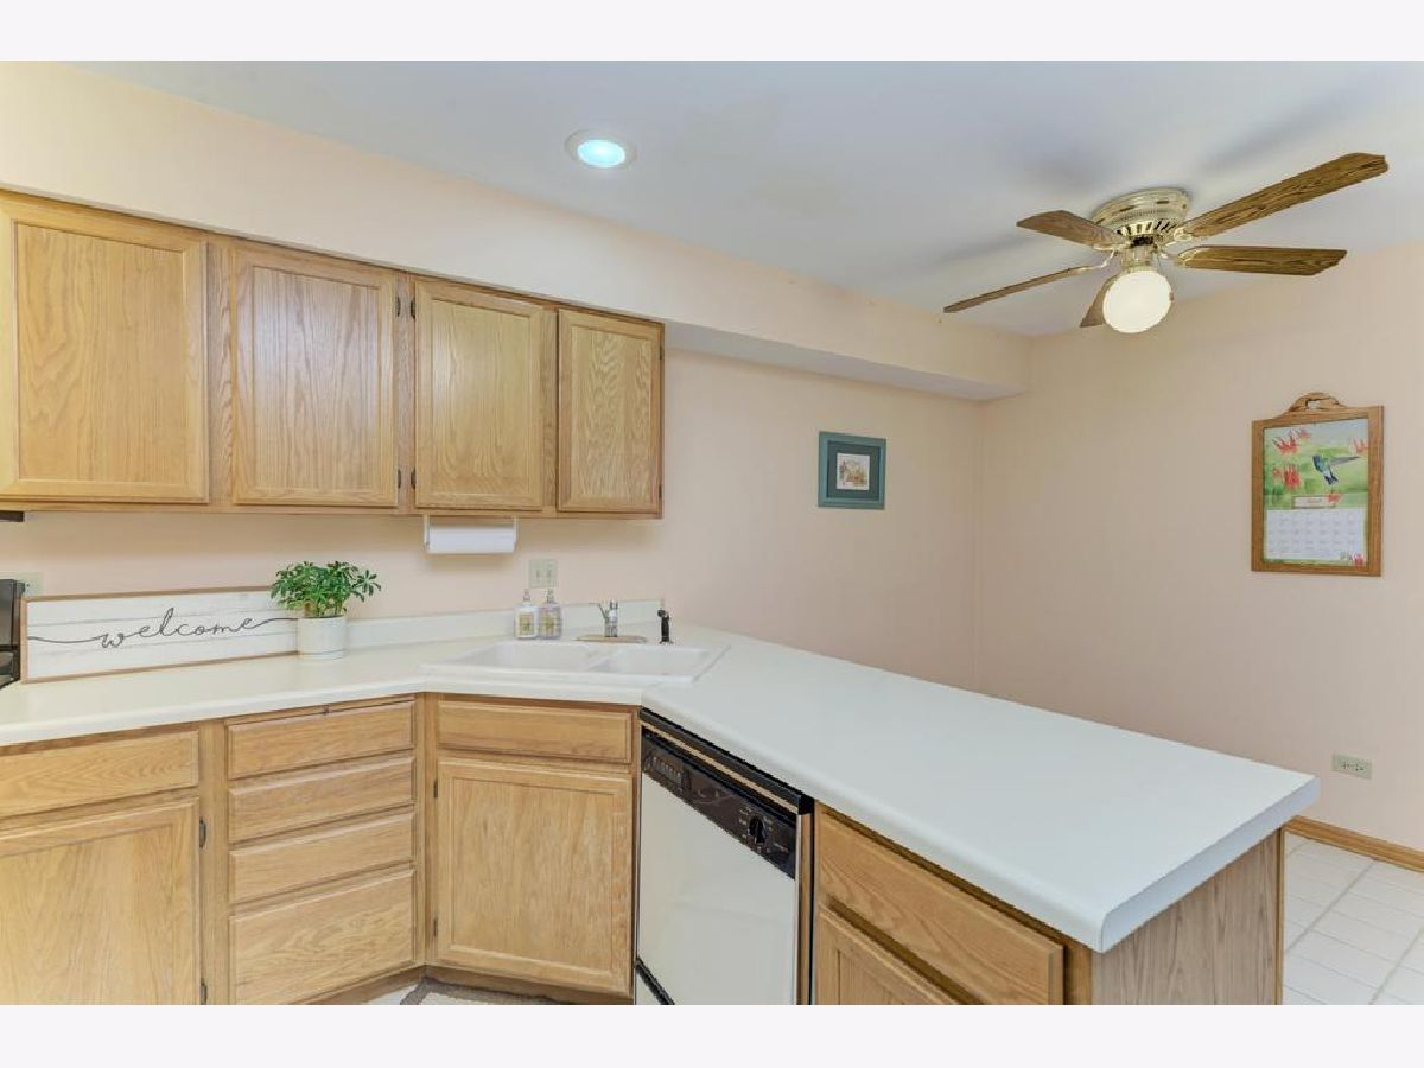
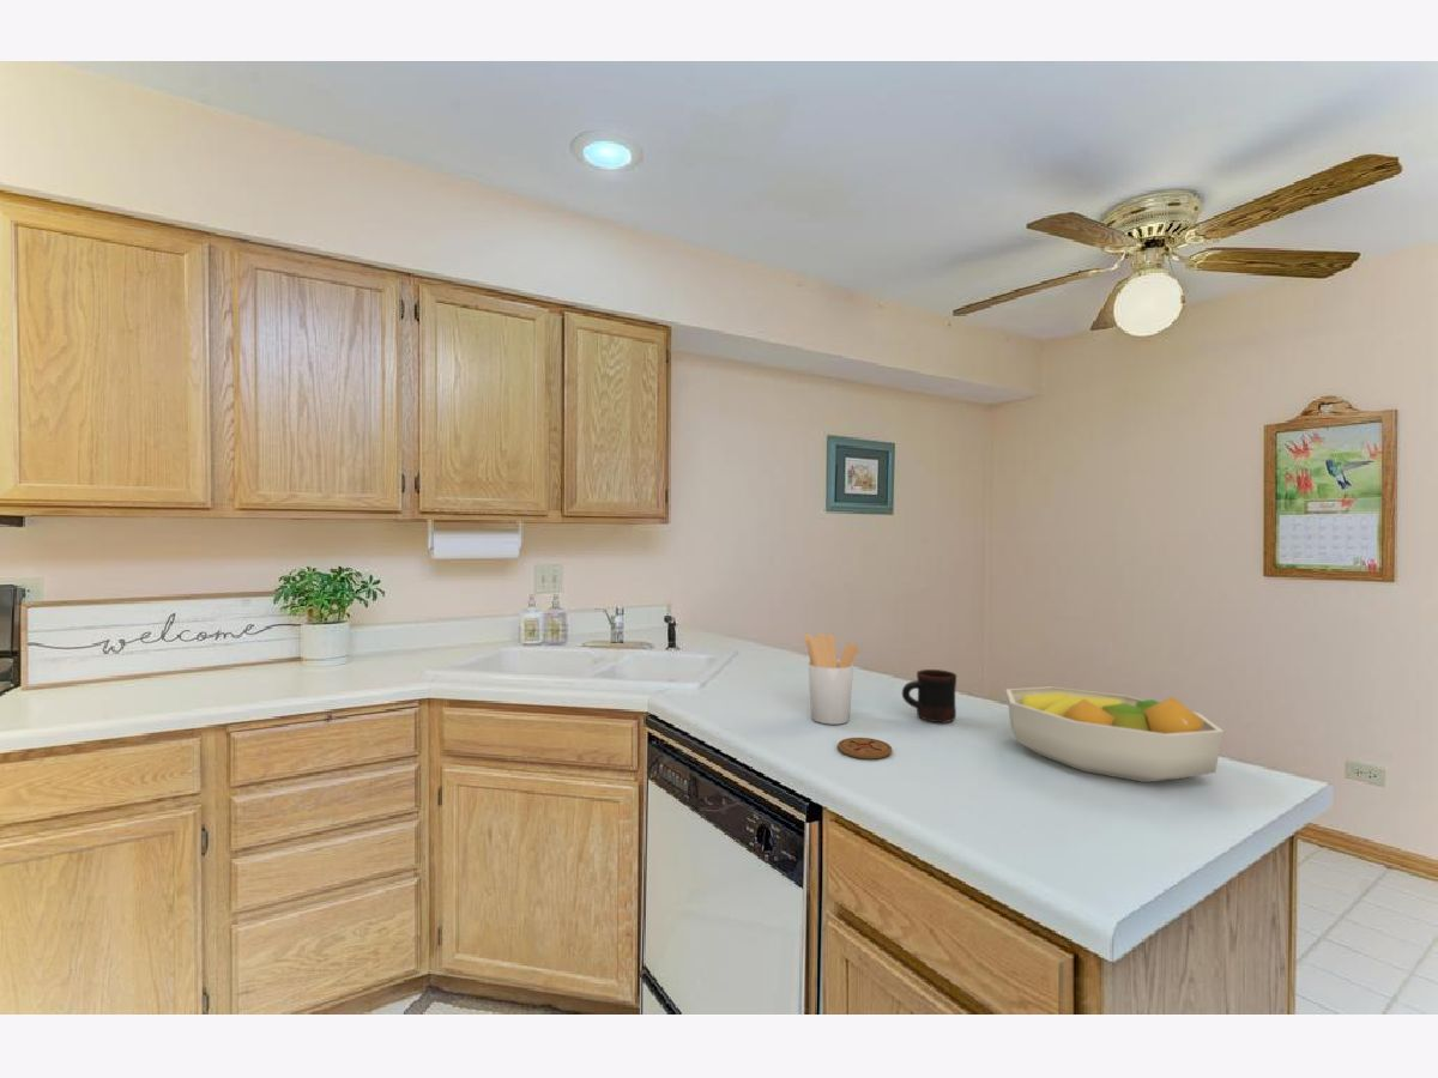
+ mug (928, 696)
+ fruit bowl (1101, 721)
+ utensil holder (826, 674)
+ coaster (864, 747)
